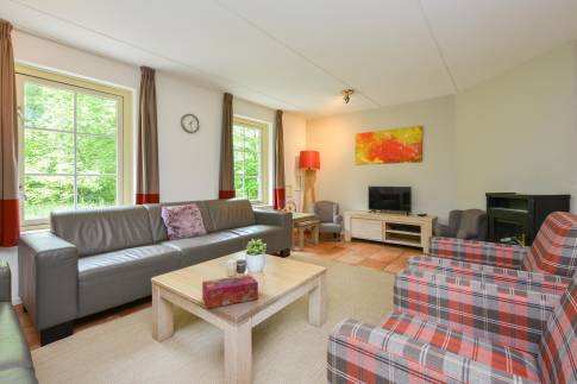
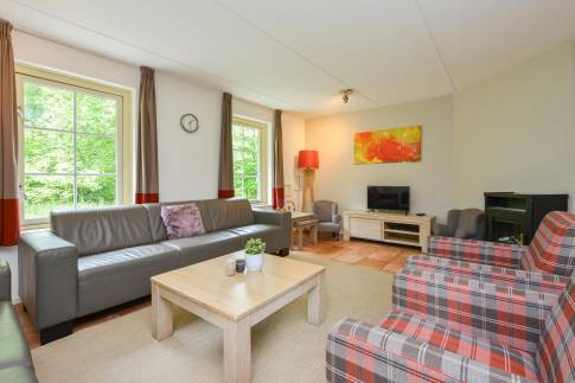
- tissue box (230, 290)
